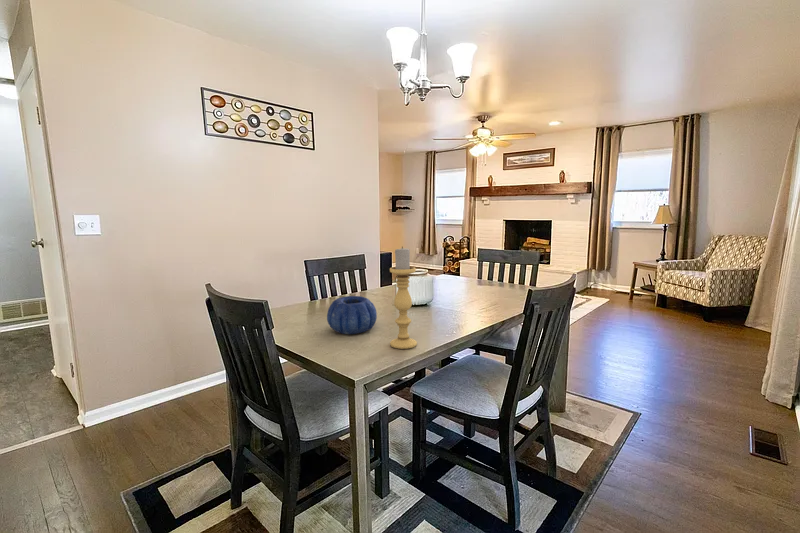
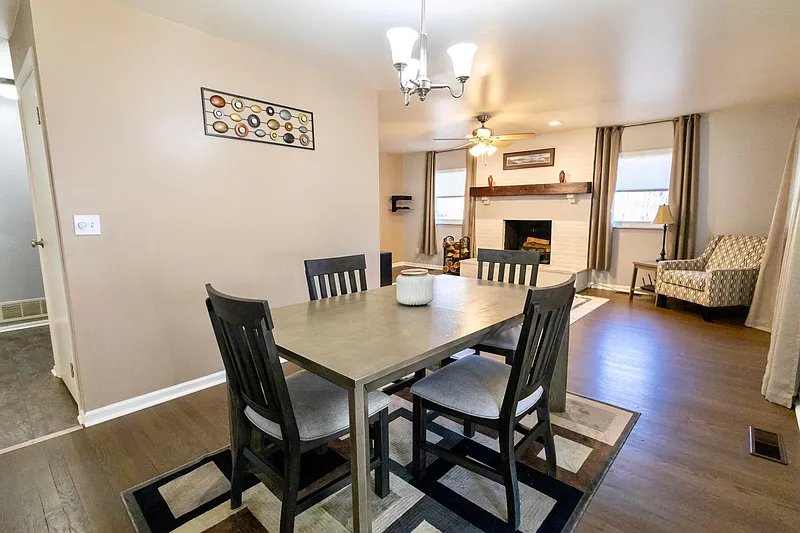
- candle holder (402, 296)
- decorative bowl (352, 313)
